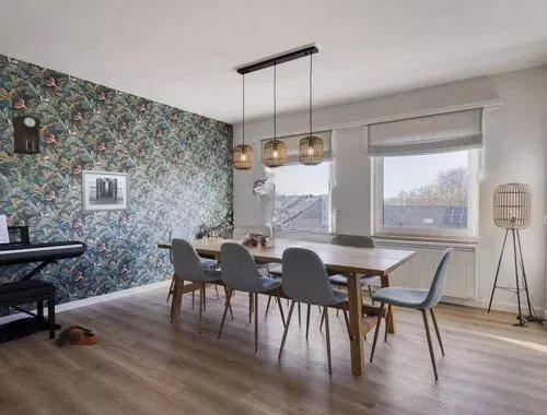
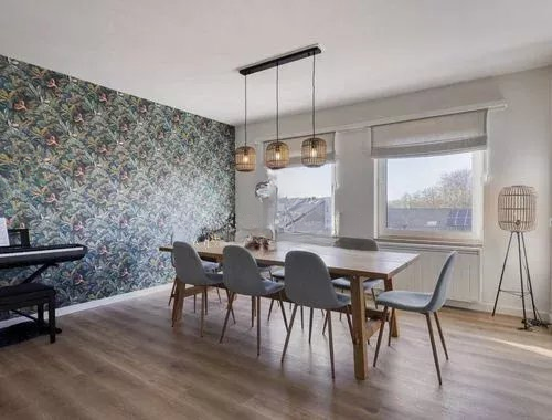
- pendulum clock (26, 147)
- wall art (106, 191)
- bag (80, 333)
